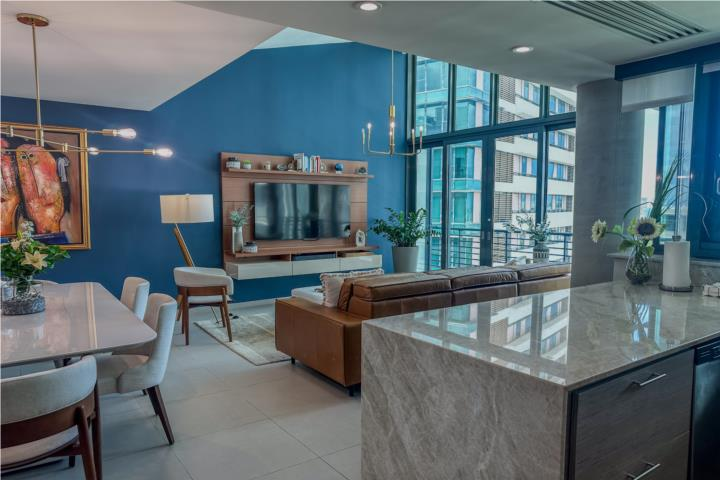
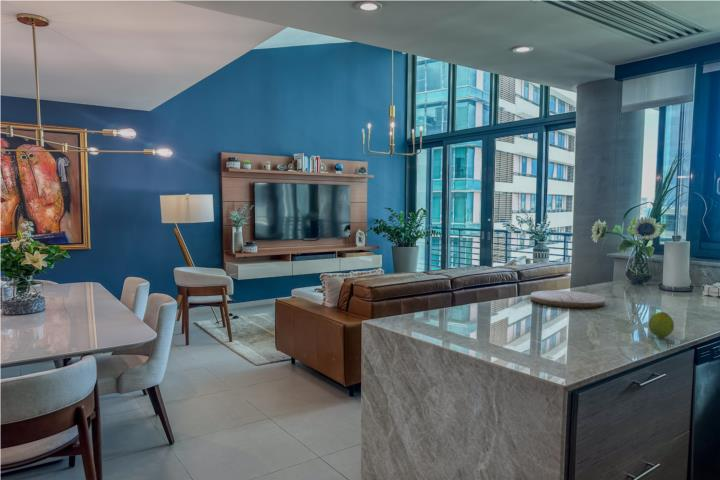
+ fruit (661, 324)
+ cutting board (566, 298)
